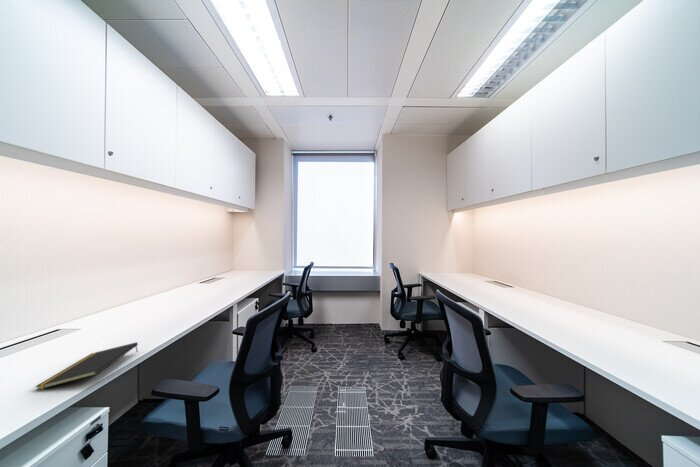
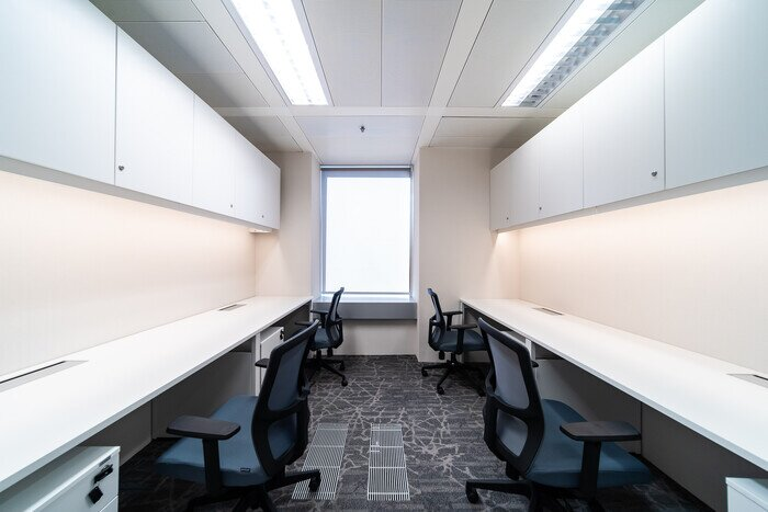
- notepad (93, 363)
